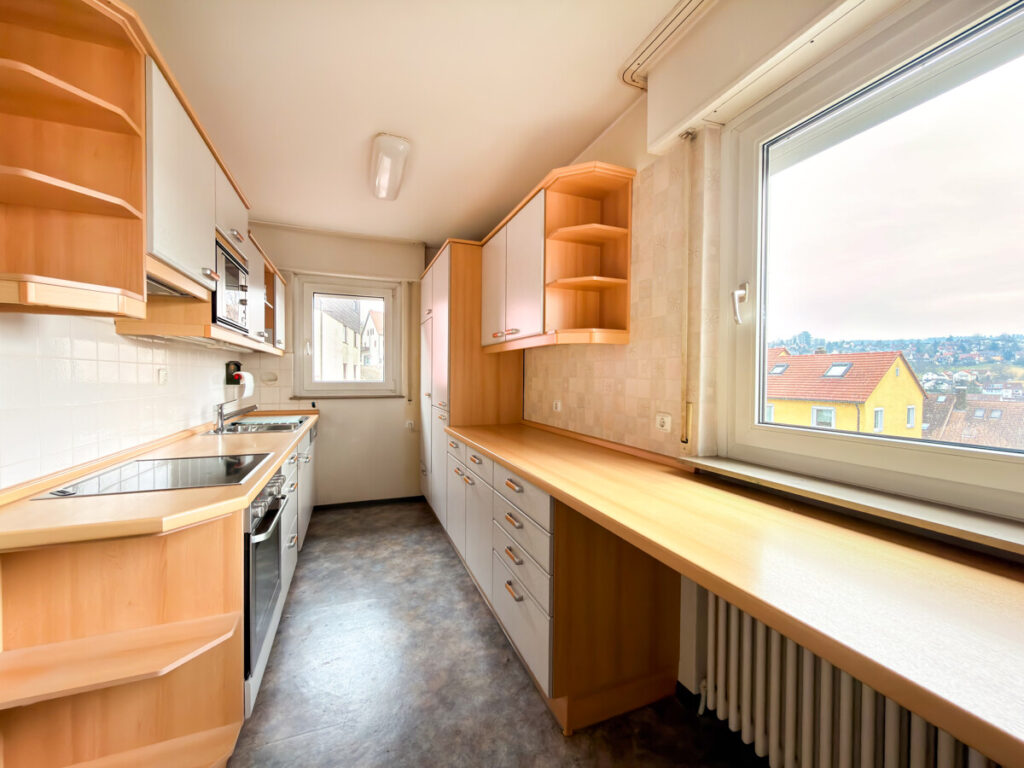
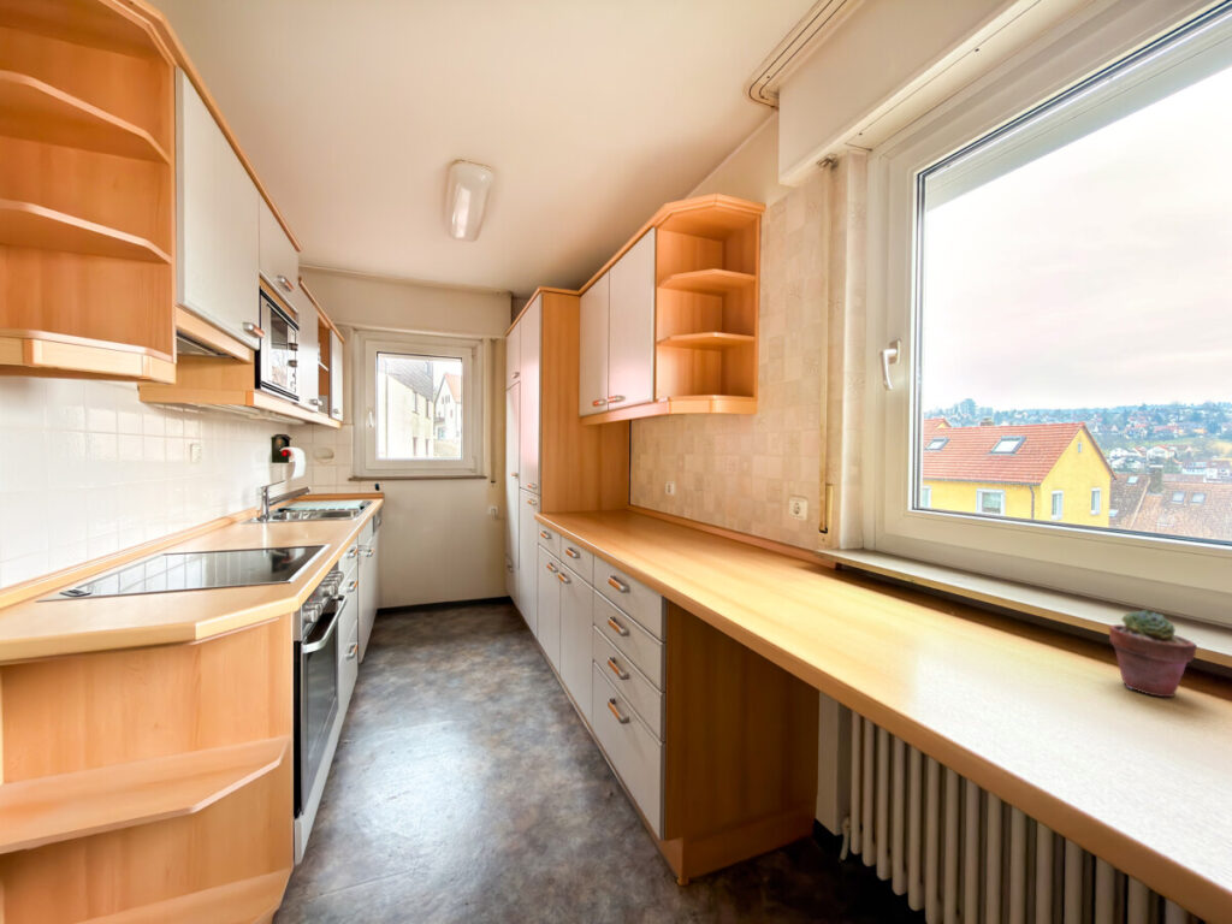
+ potted succulent (1149, 650)
